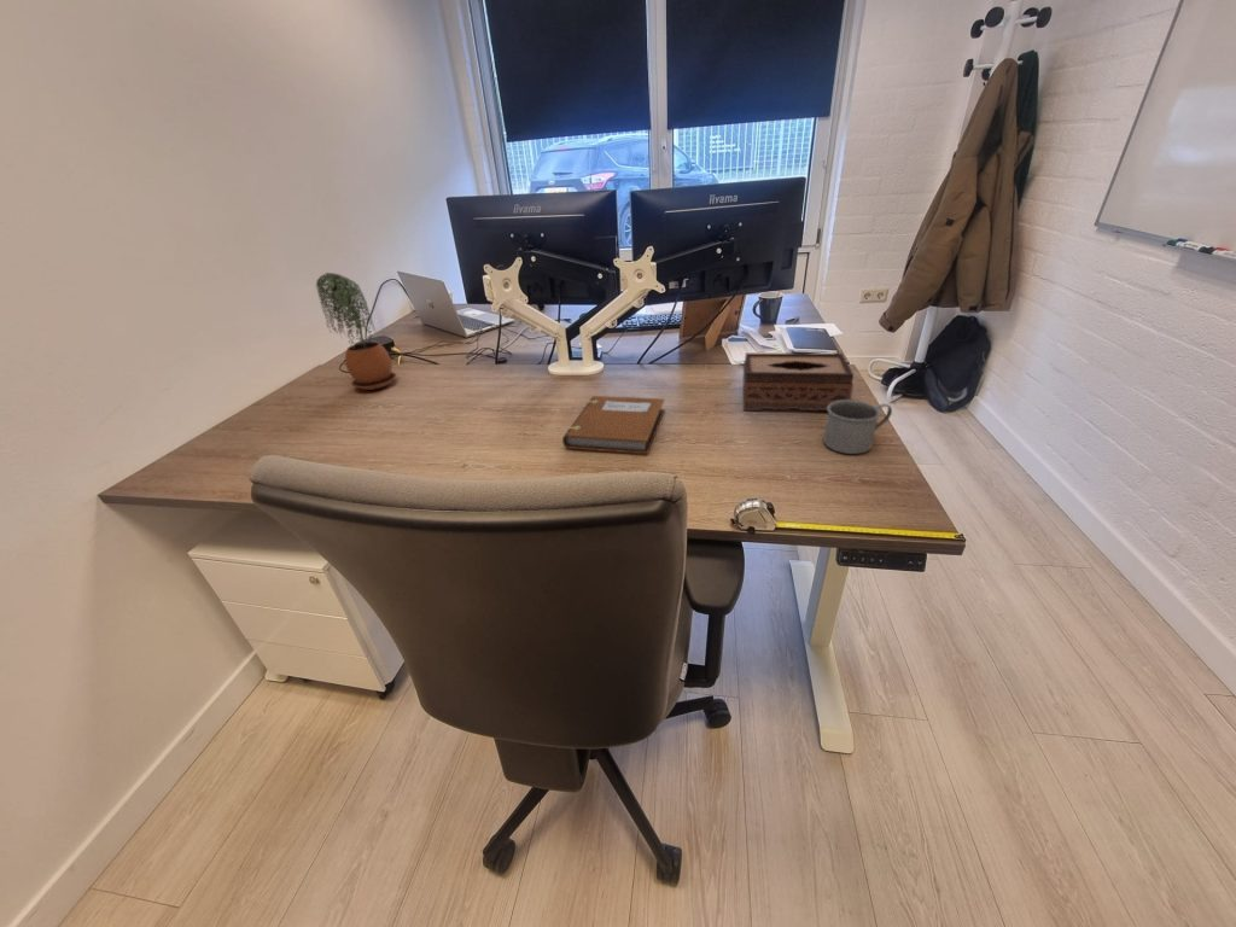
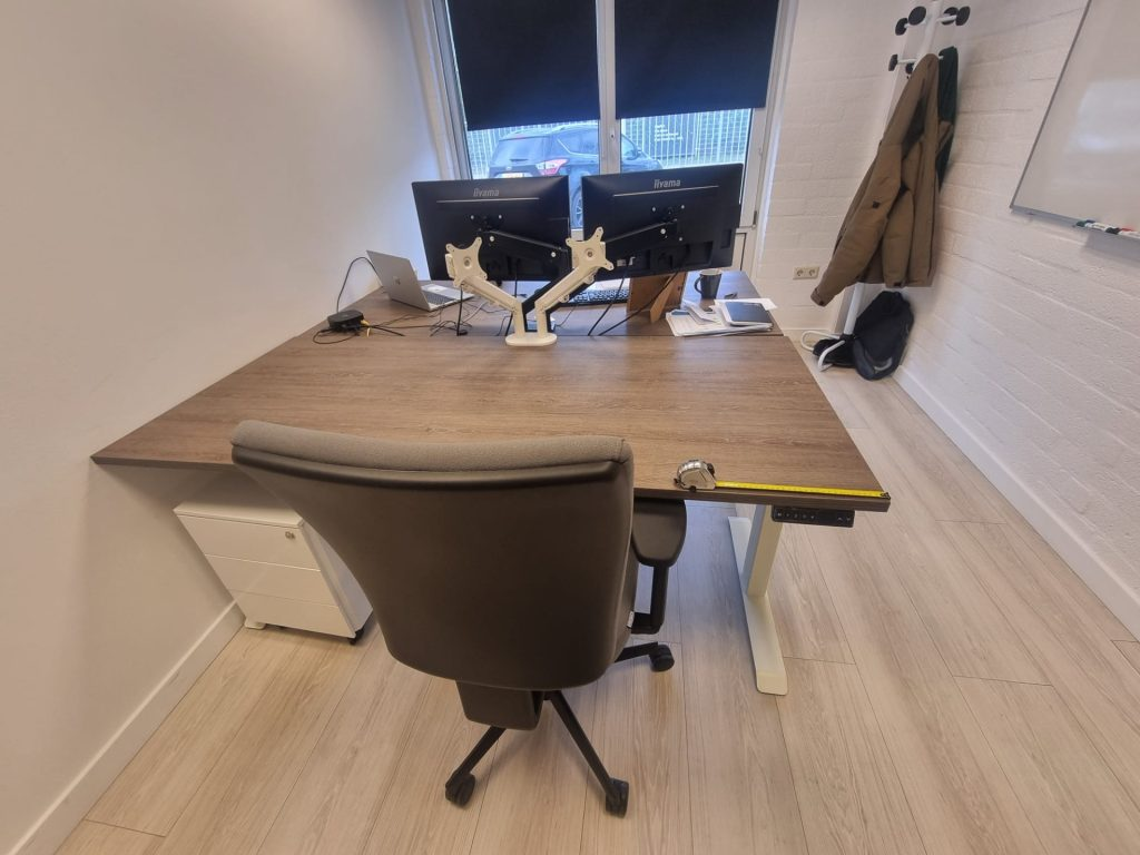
- potted plant (354, 331)
- mug (853, 425)
- tissue box (793, 381)
- notebook (617, 420)
